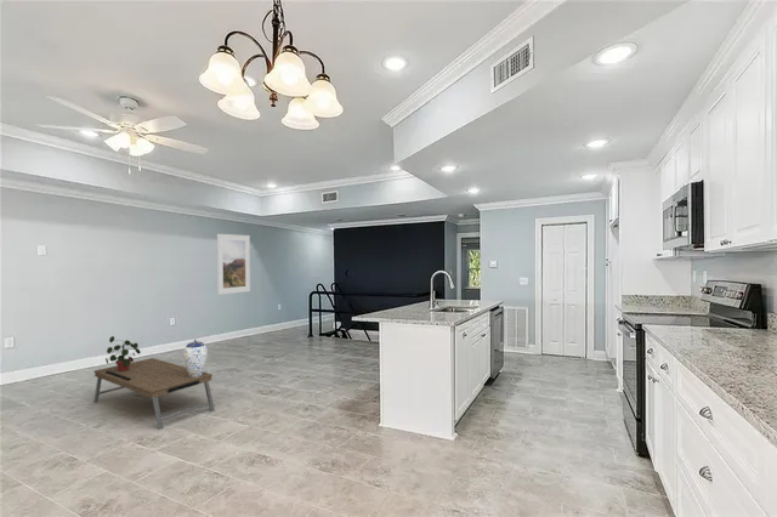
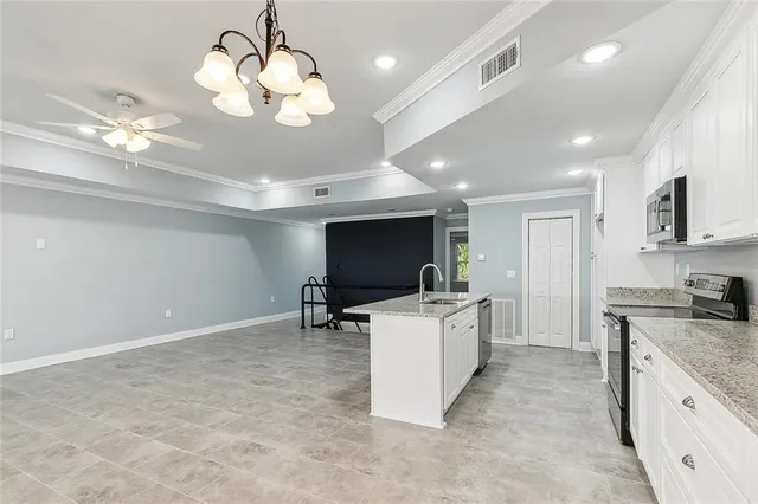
- coffee table (152, 387)
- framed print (234, 263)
- decorative urn (194, 356)
- potted plant (120, 351)
